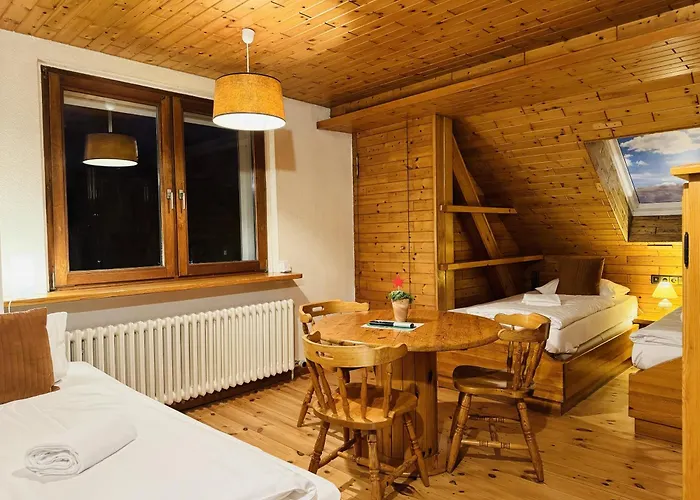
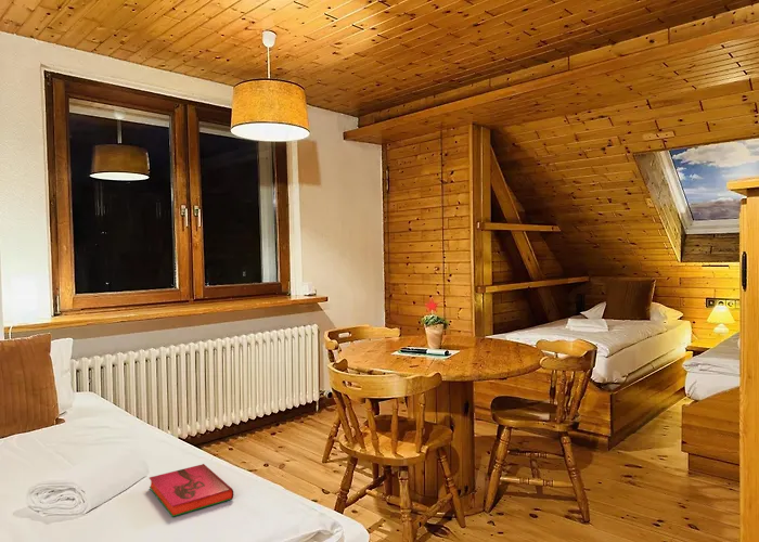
+ hardback book (190, 488)
